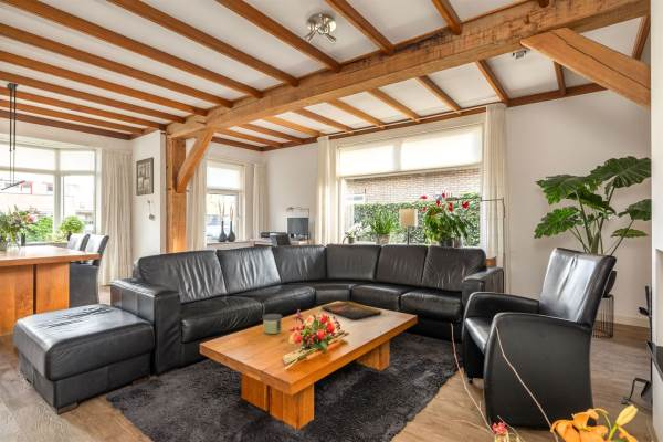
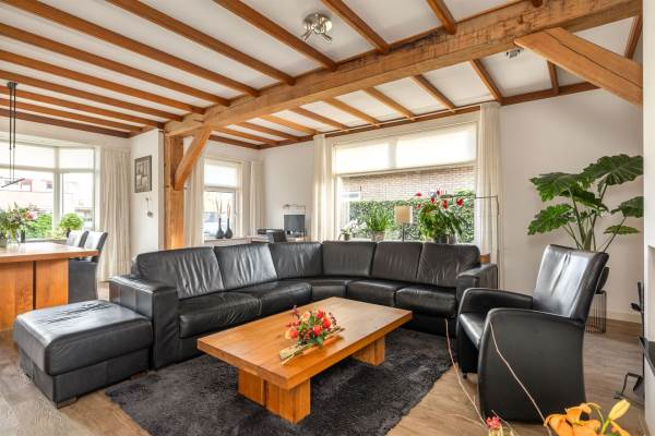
- candle (272, 324)
- decorative tray (350, 309)
